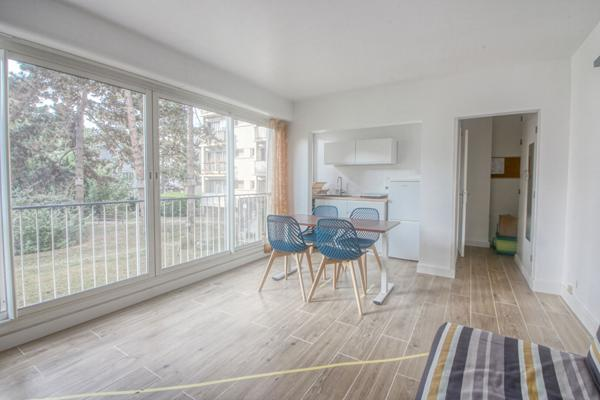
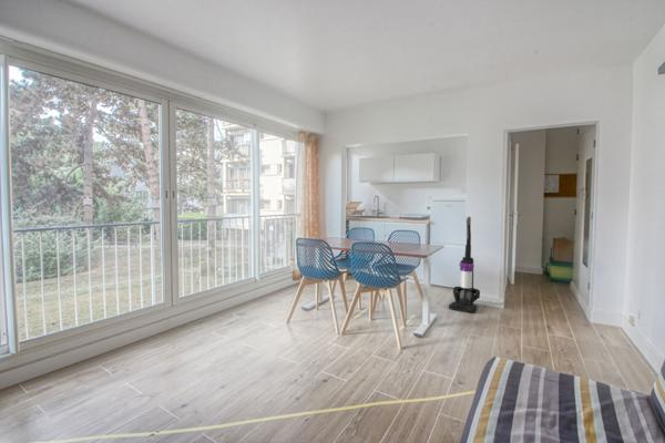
+ vacuum cleaner (466, 261)
